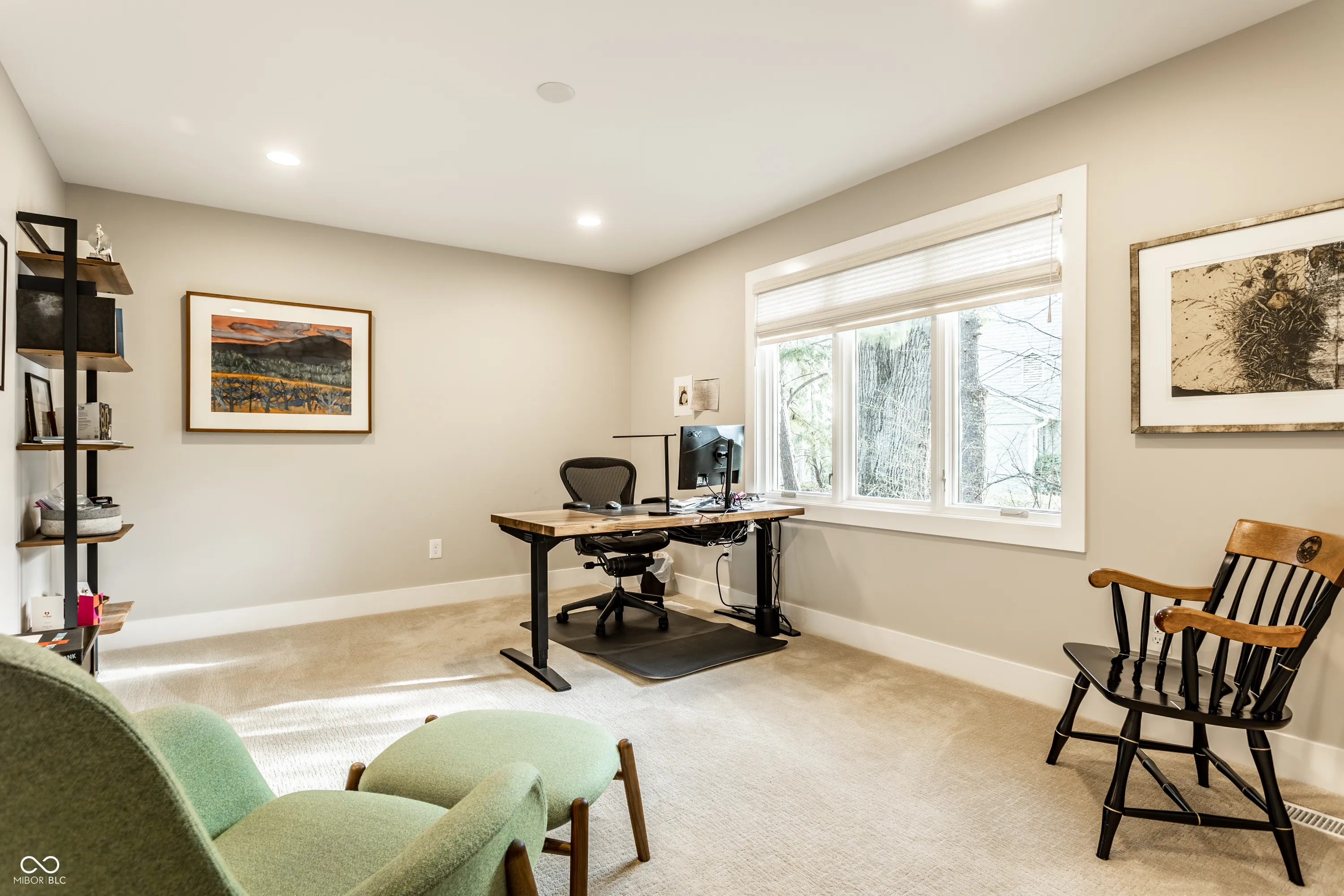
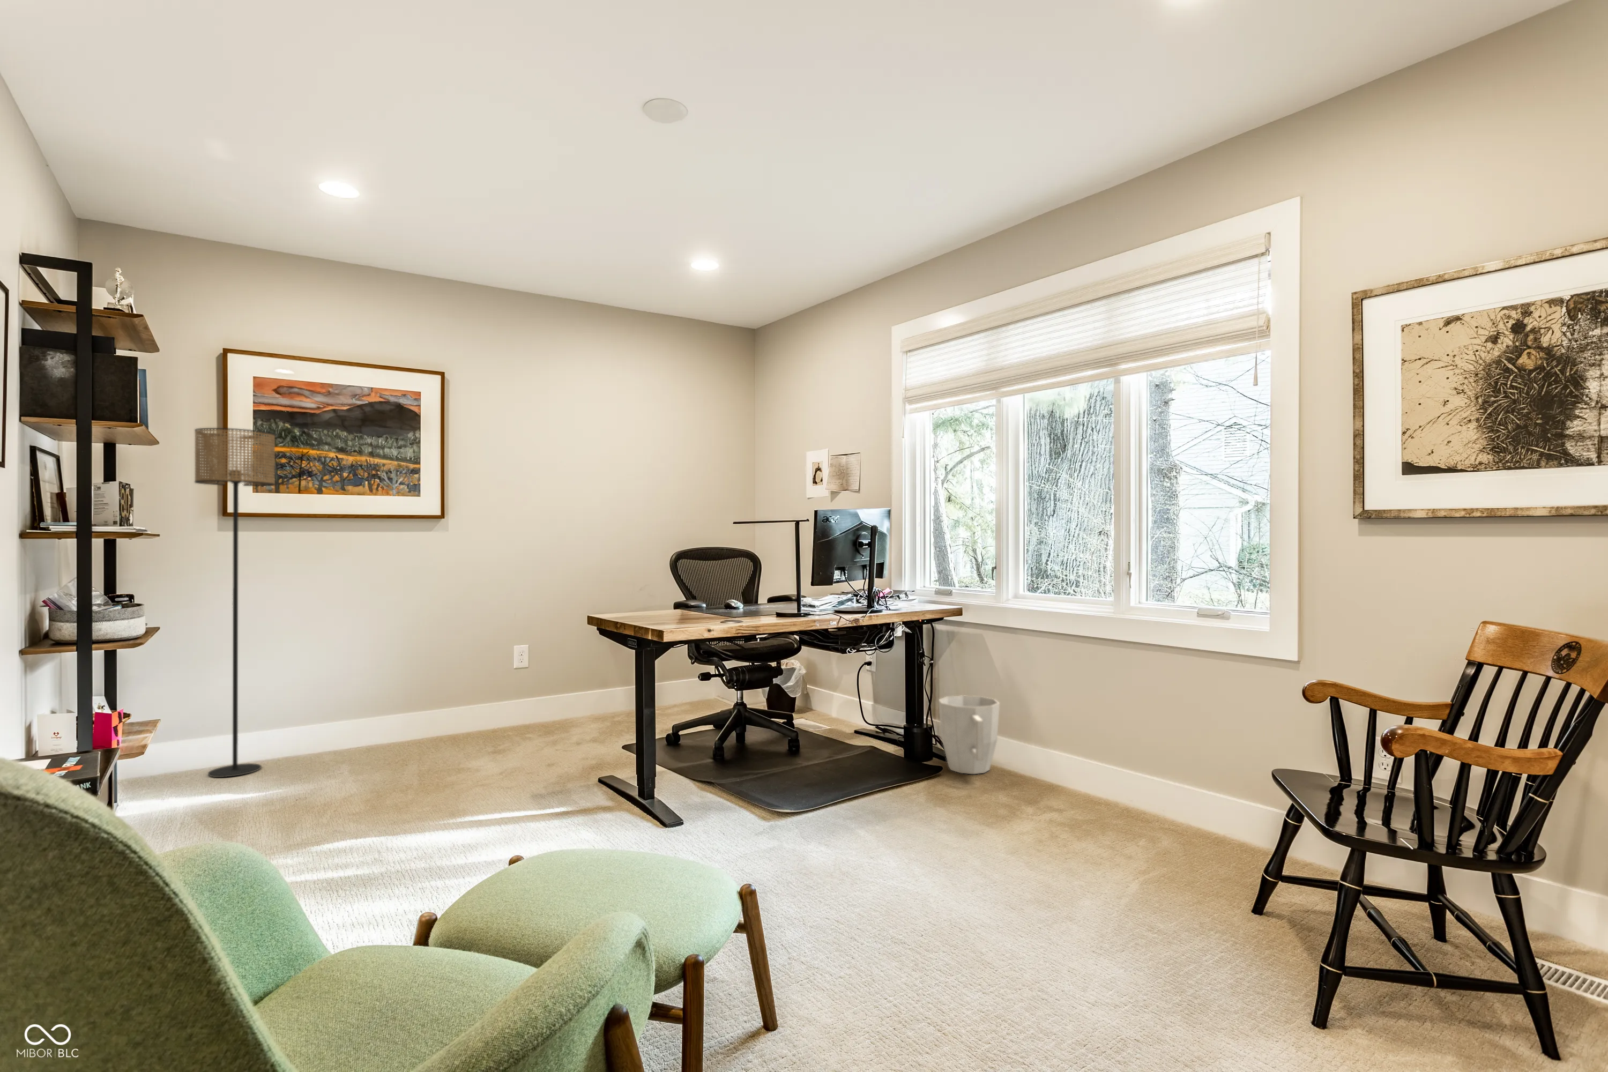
+ floor lamp (236, 601)
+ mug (973, 736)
